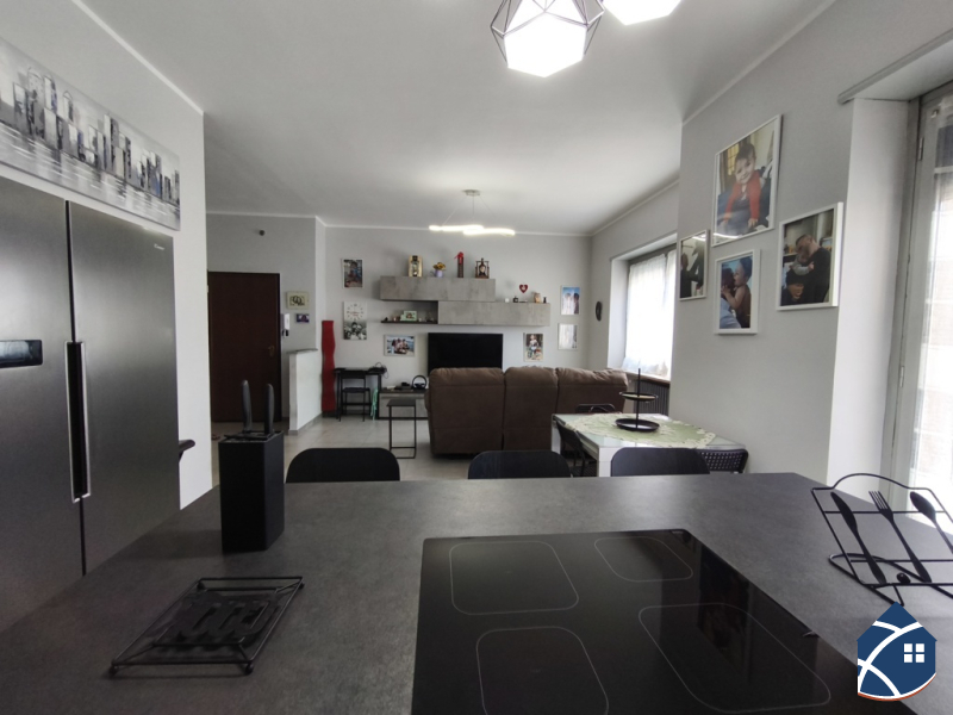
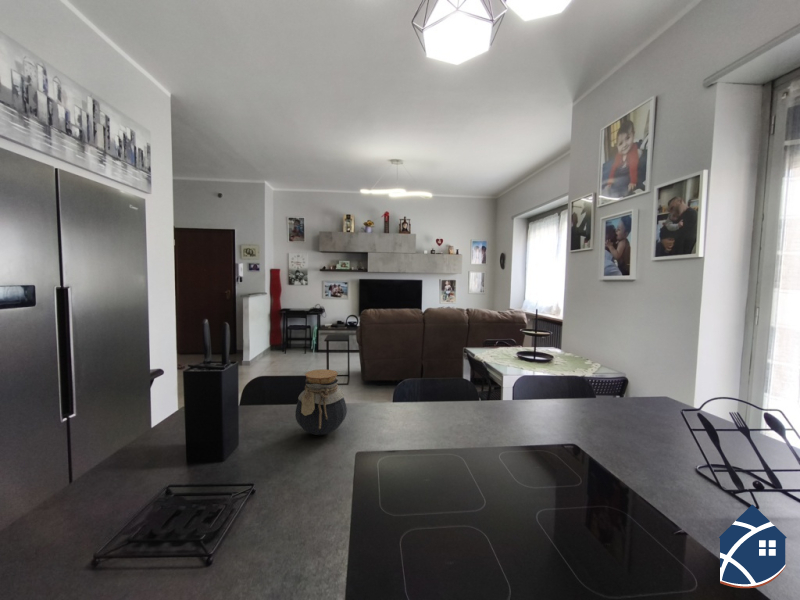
+ jar (319, 403)
